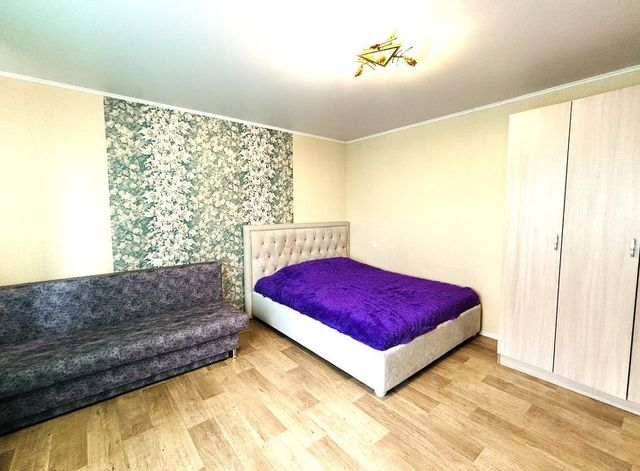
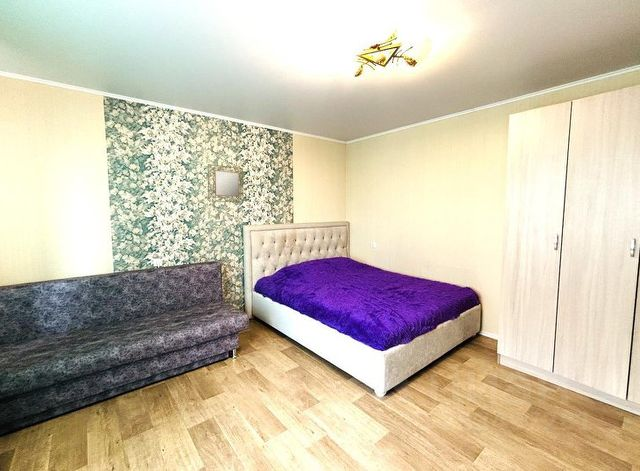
+ home mirror (226, 184)
